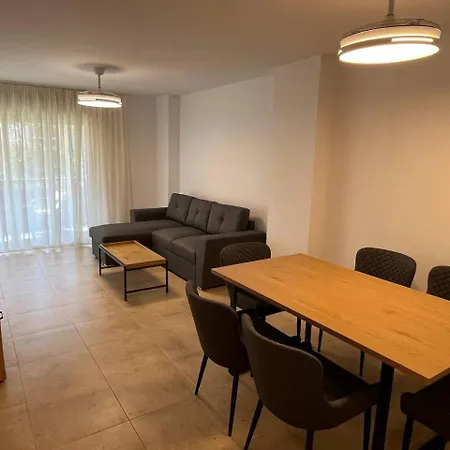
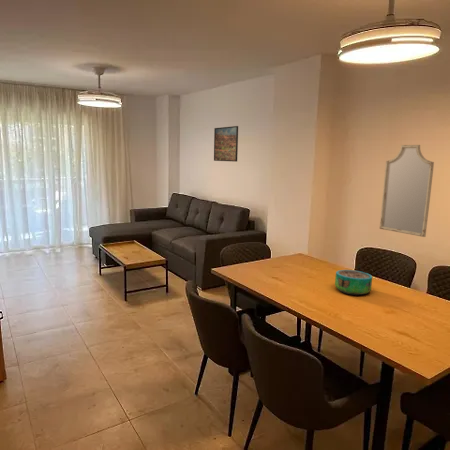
+ decorative bowl (353, 281)
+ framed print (225, 144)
+ home mirror (405, 189)
